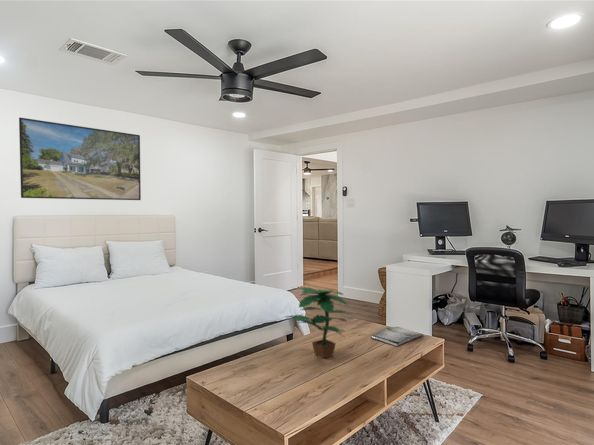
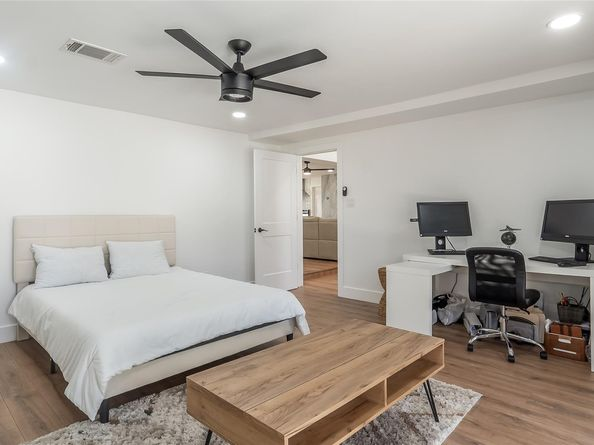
- hardback book (397, 334)
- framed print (86, 163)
- potted plant (319, 322)
